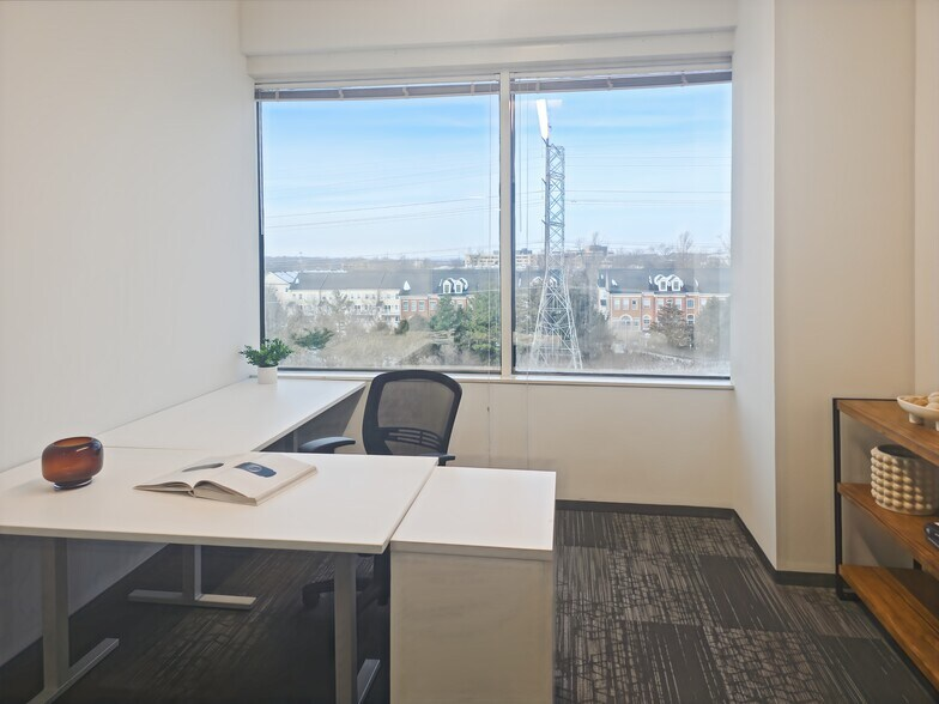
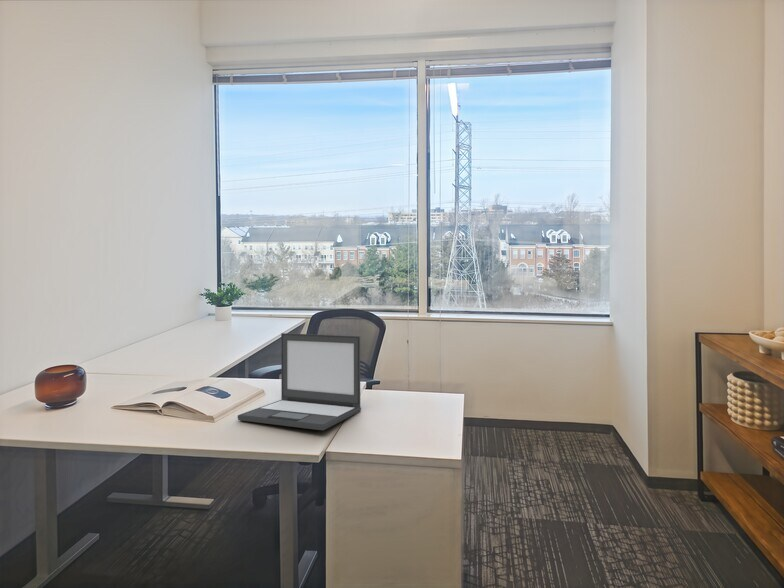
+ laptop (301, 376)
